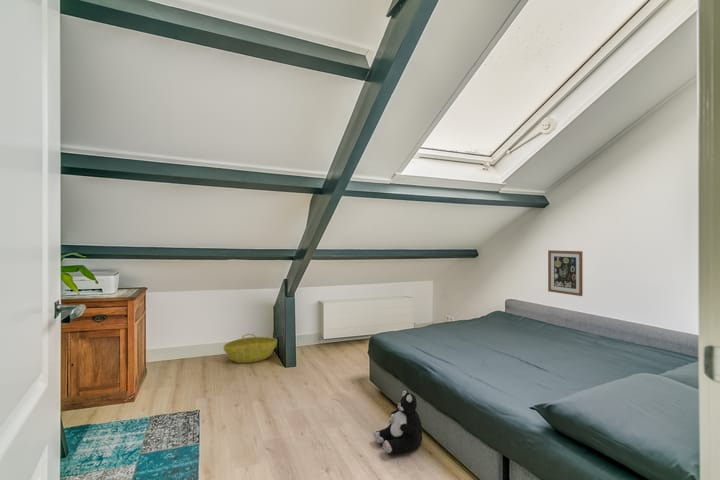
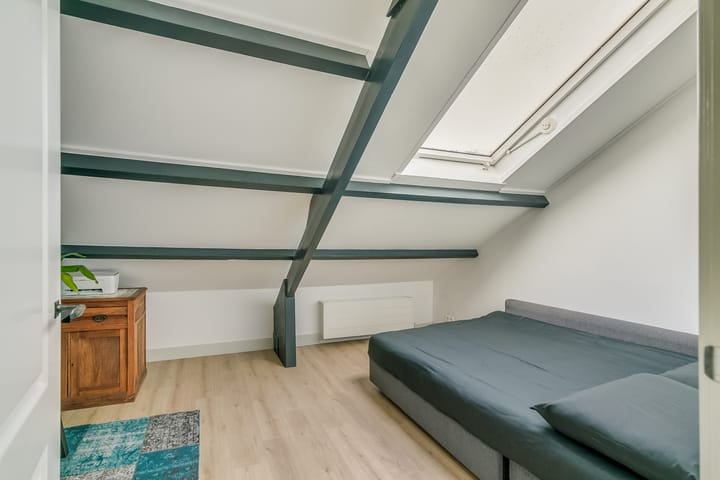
- basket (251, 348)
- plush toy (399, 418)
- wall art (564, 272)
